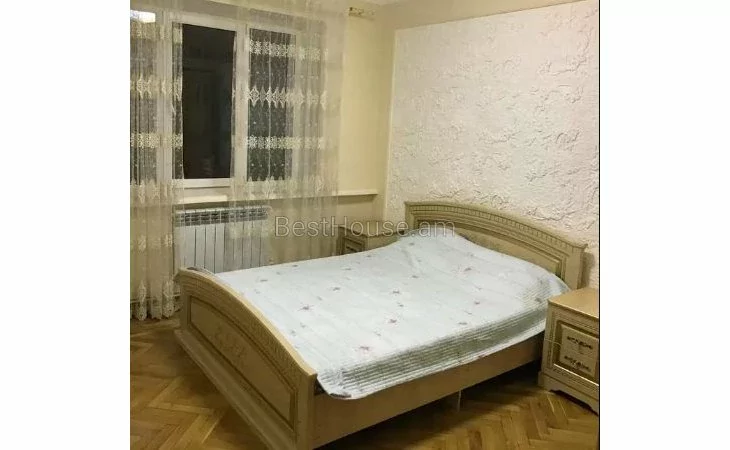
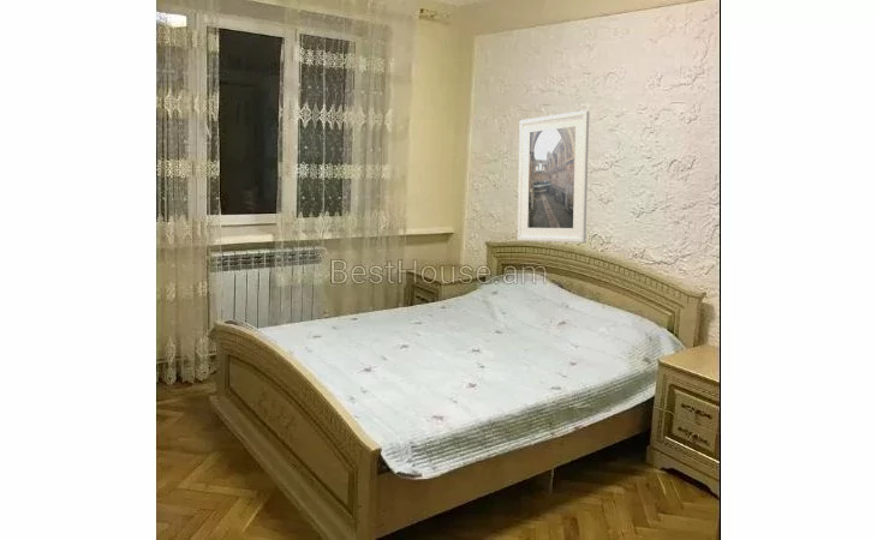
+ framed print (550, 179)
